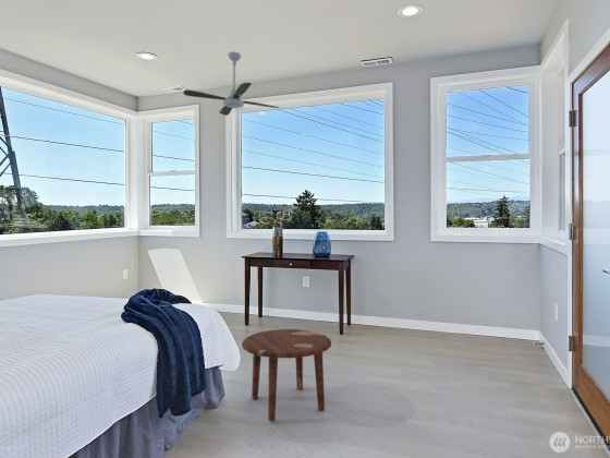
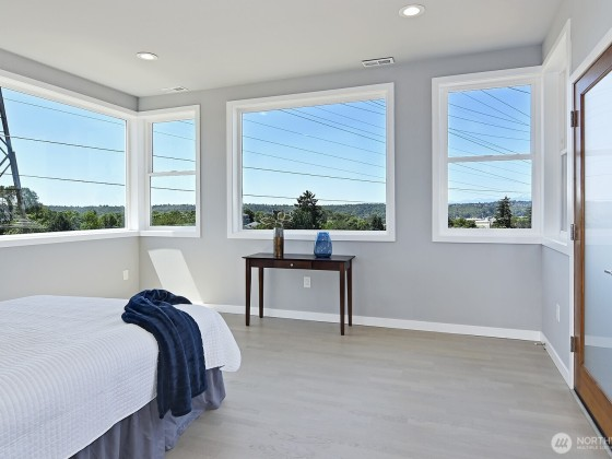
- ceiling fan (233, 80)
- side table (296, 371)
